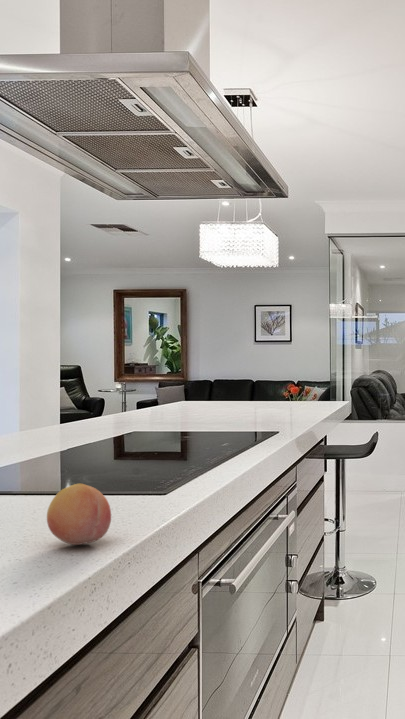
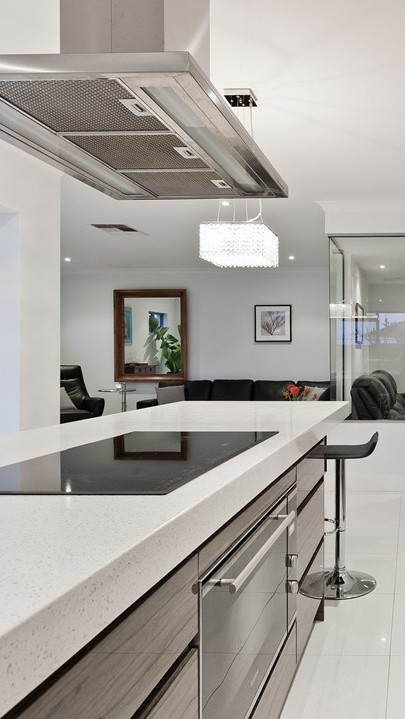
- fruit (80, 513)
